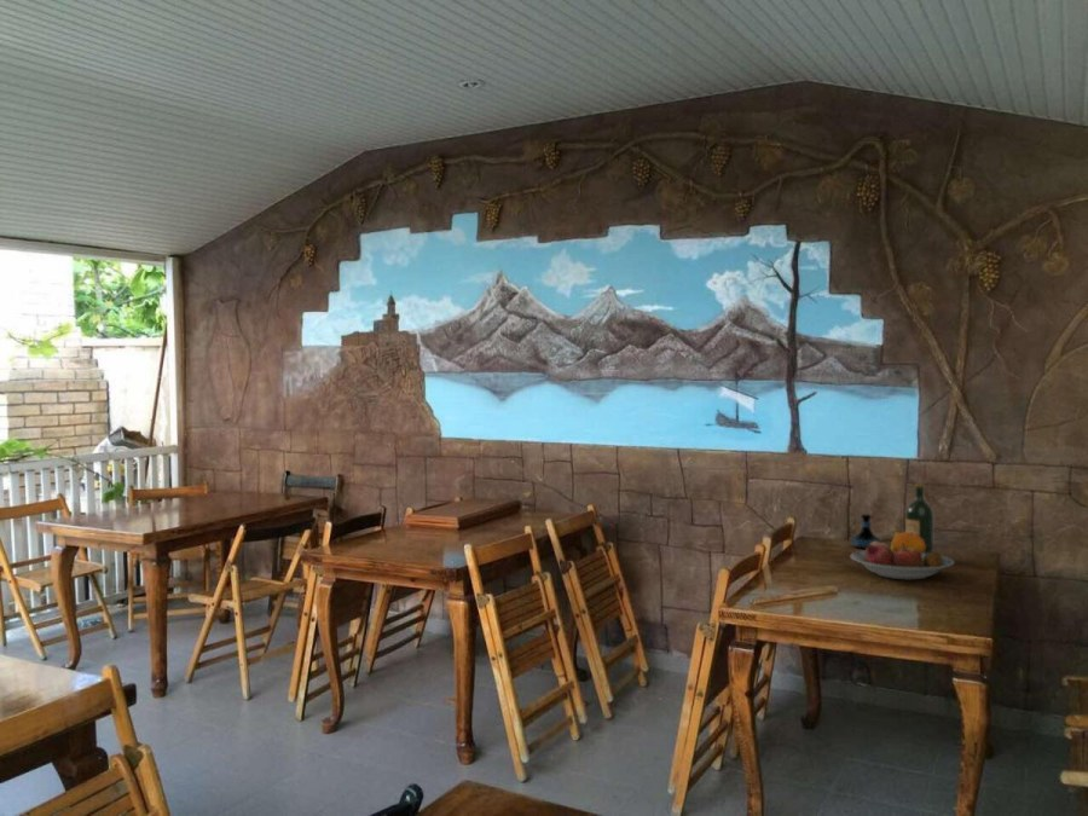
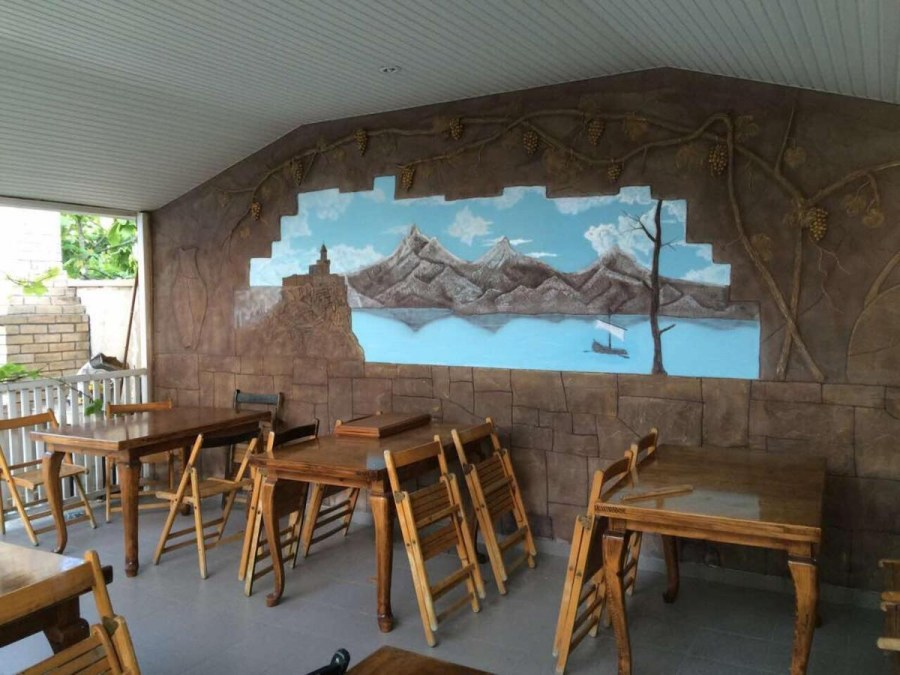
- tequila bottle (866, 531)
- wine bottle (919, 520)
- fruit bowl (901, 554)
